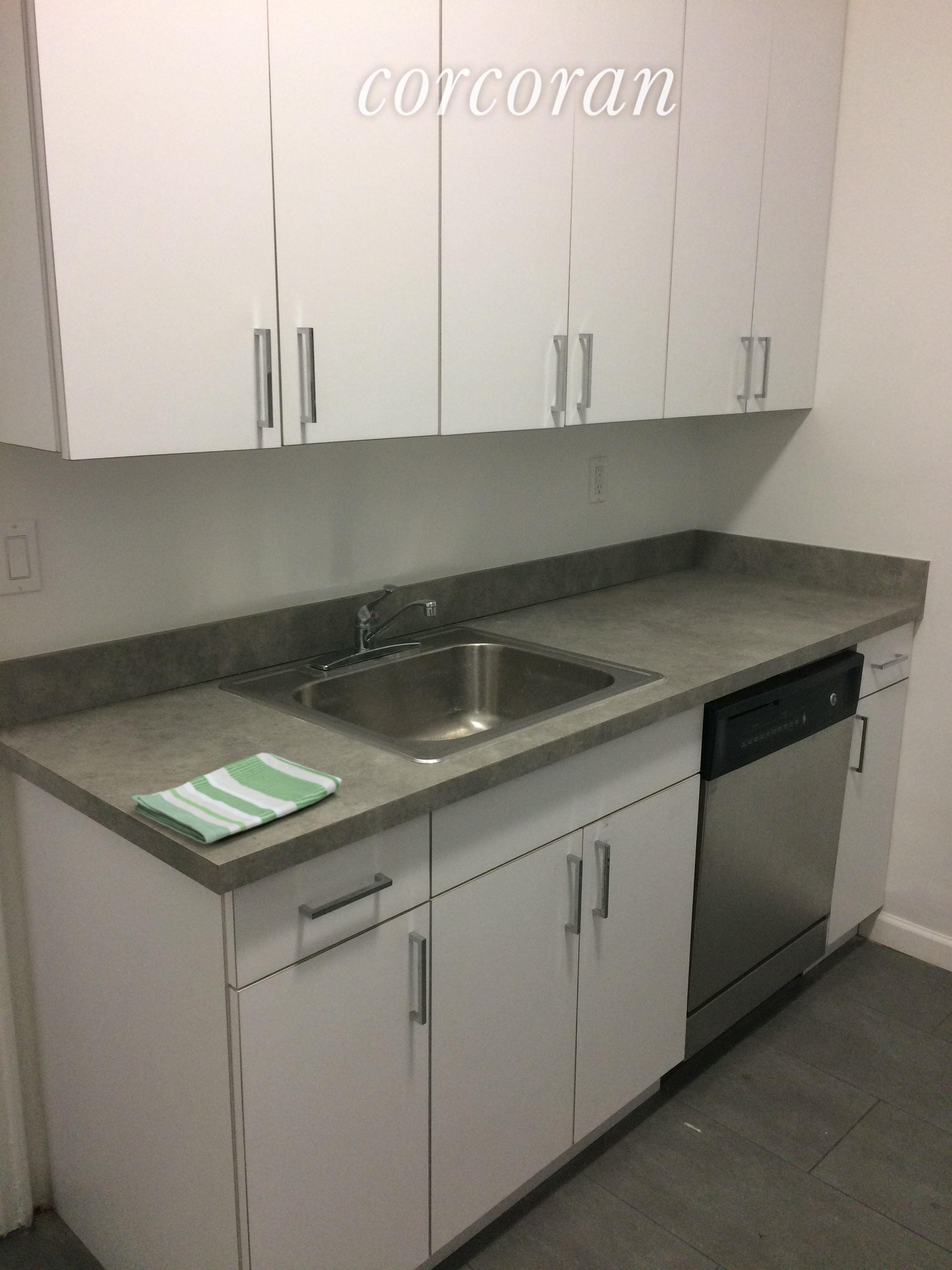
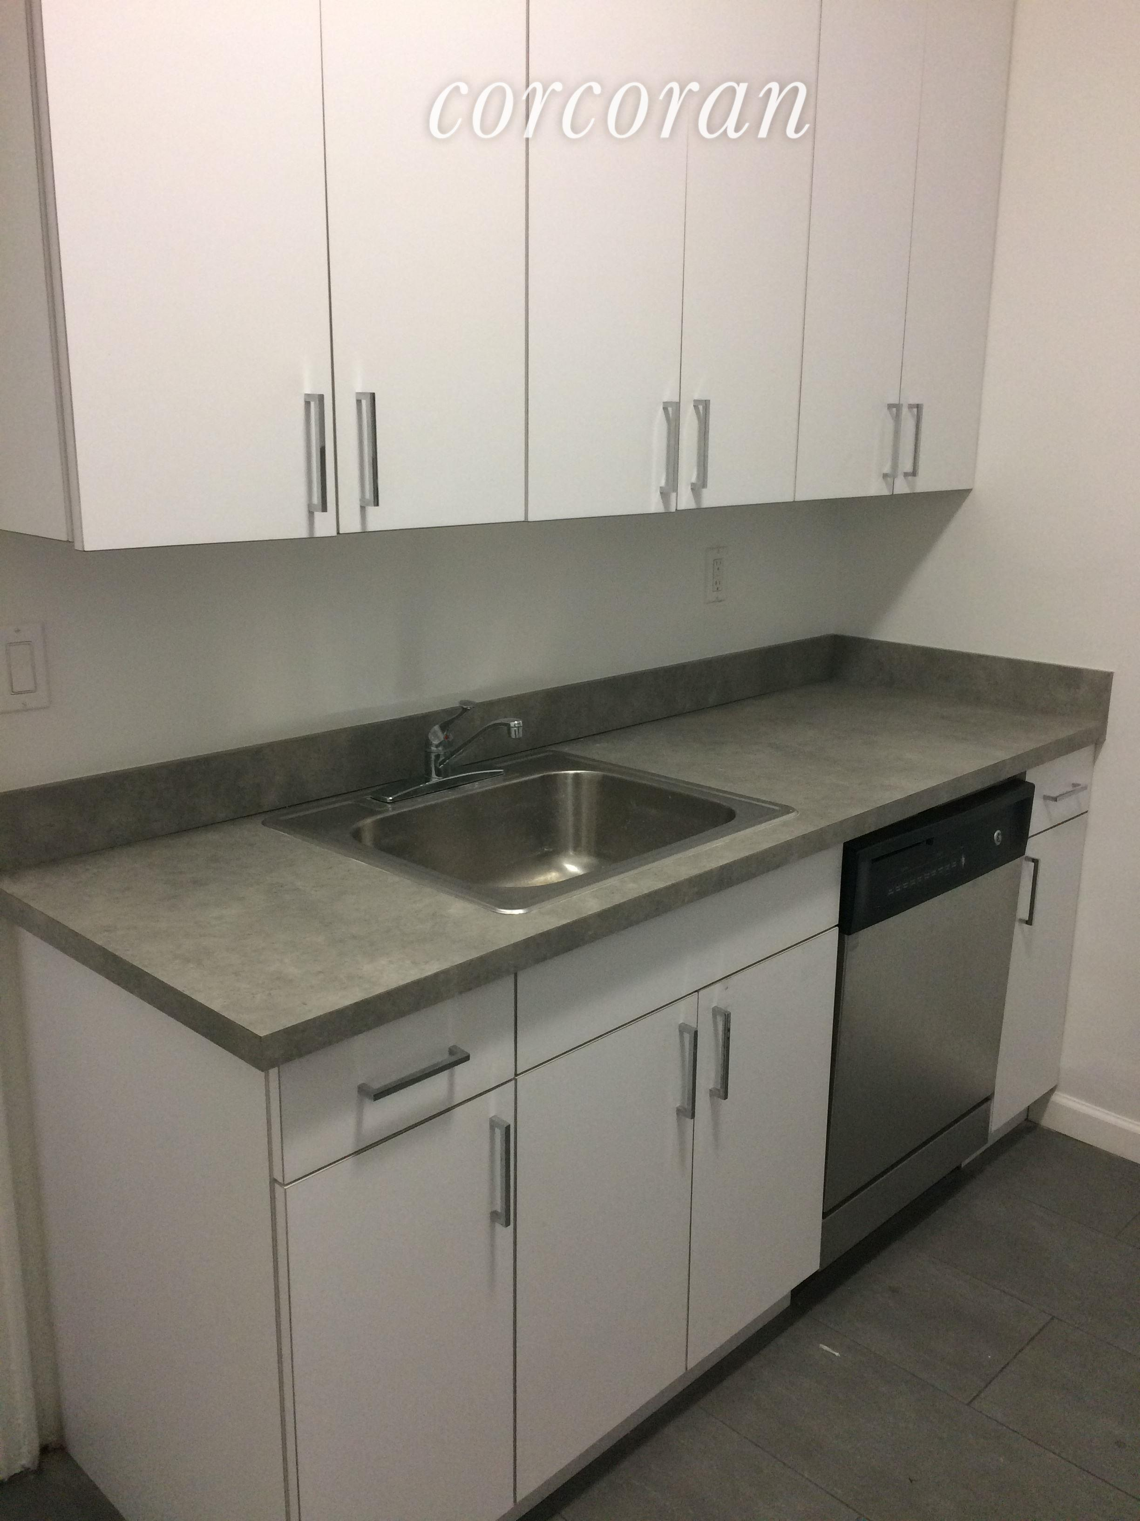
- dish towel (239, 793)
